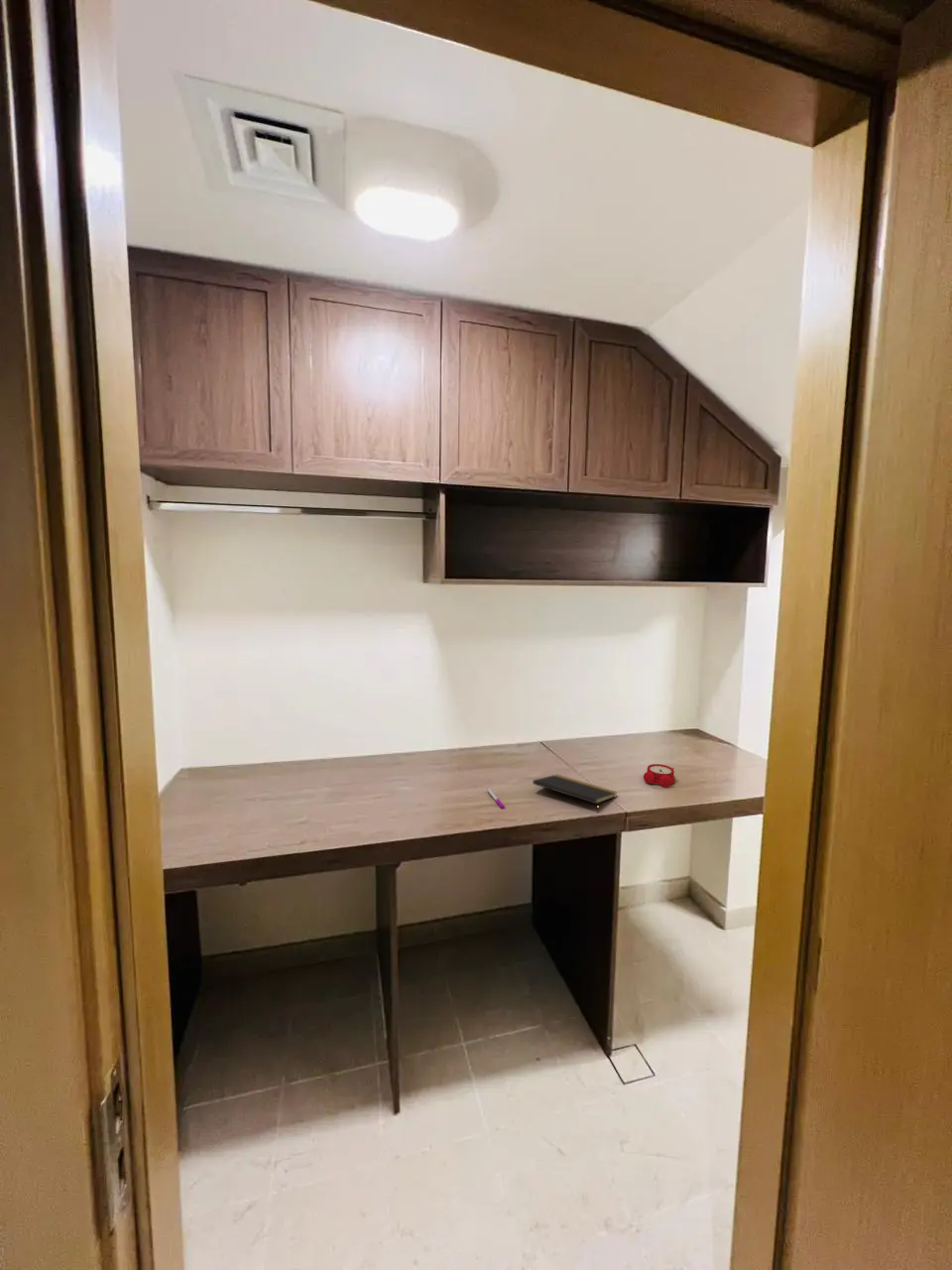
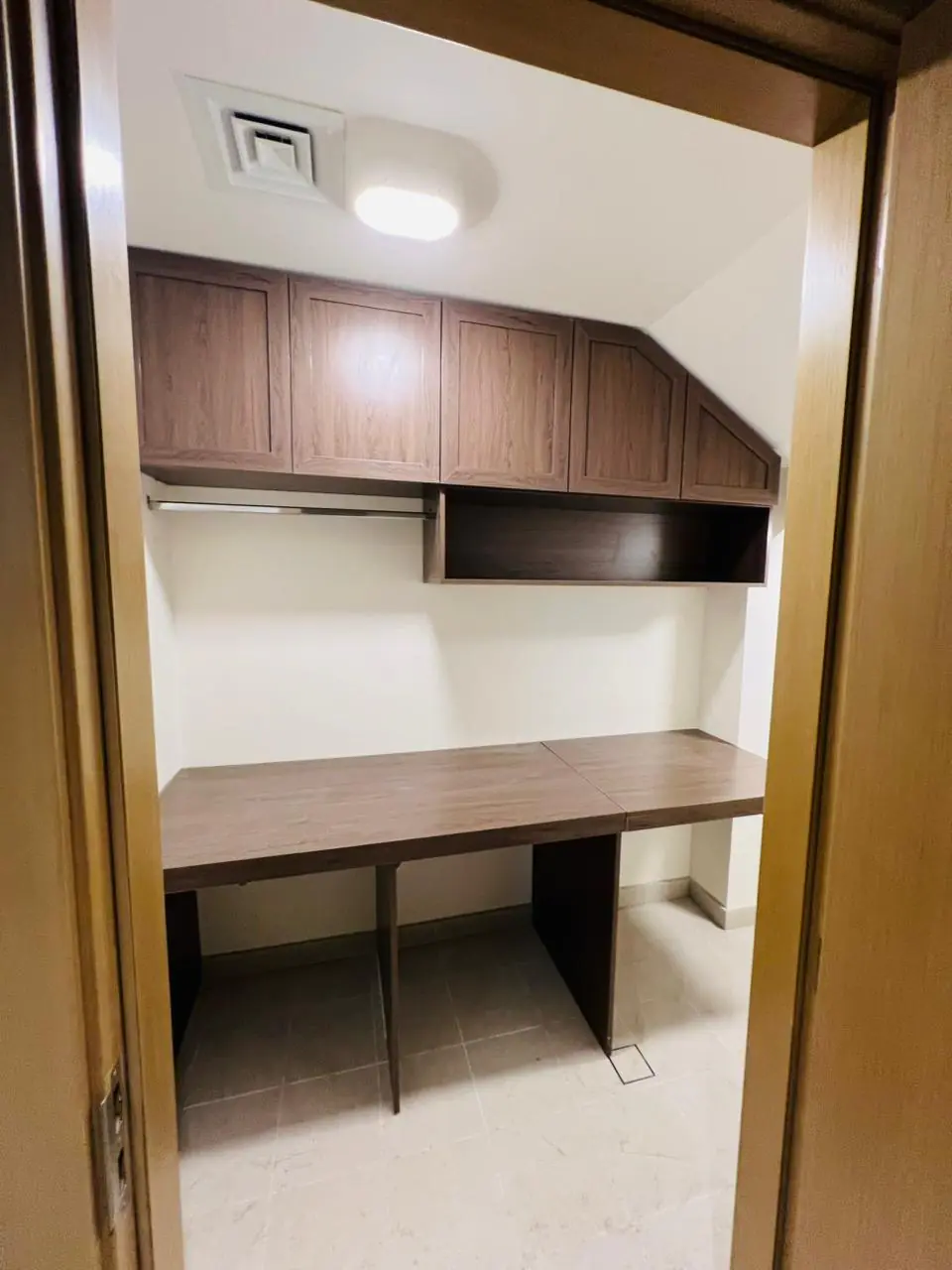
- notepad (574, 788)
- pen (495, 798)
- alarm clock (658, 775)
